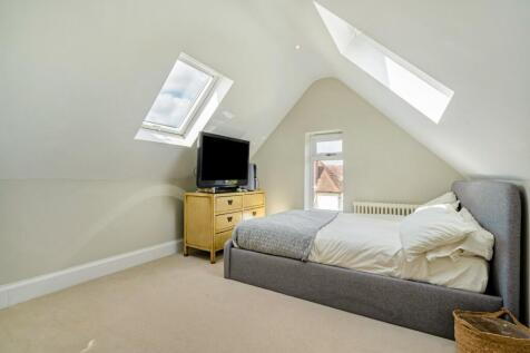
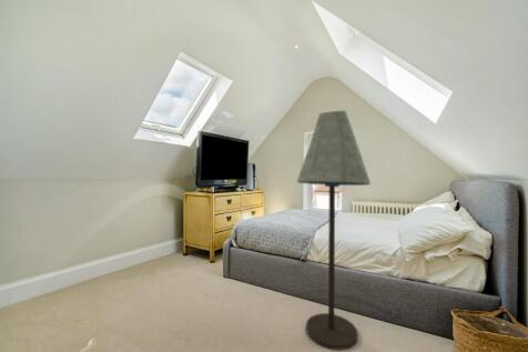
+ floor lamp (332, 220)
